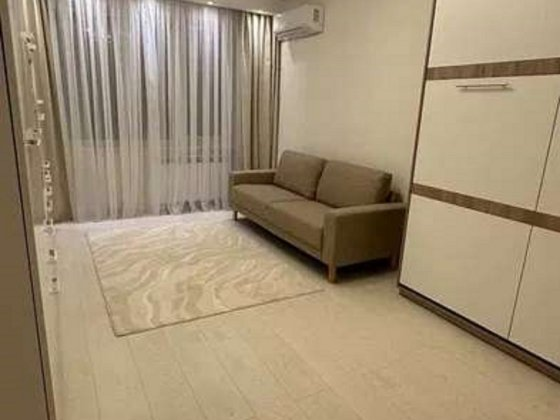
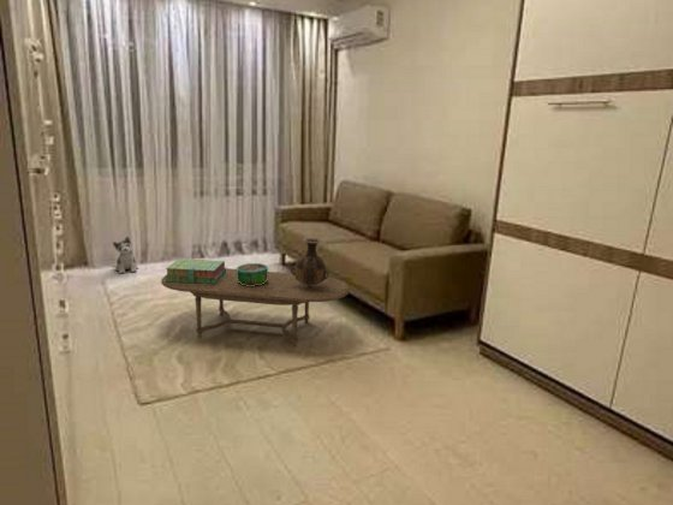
+ stack of books (196, 269)
+ plush toy (125, 252)
+ decorative bowl (252, 273)
+ vase (310, 262)
+ coffee table (255, 302)
